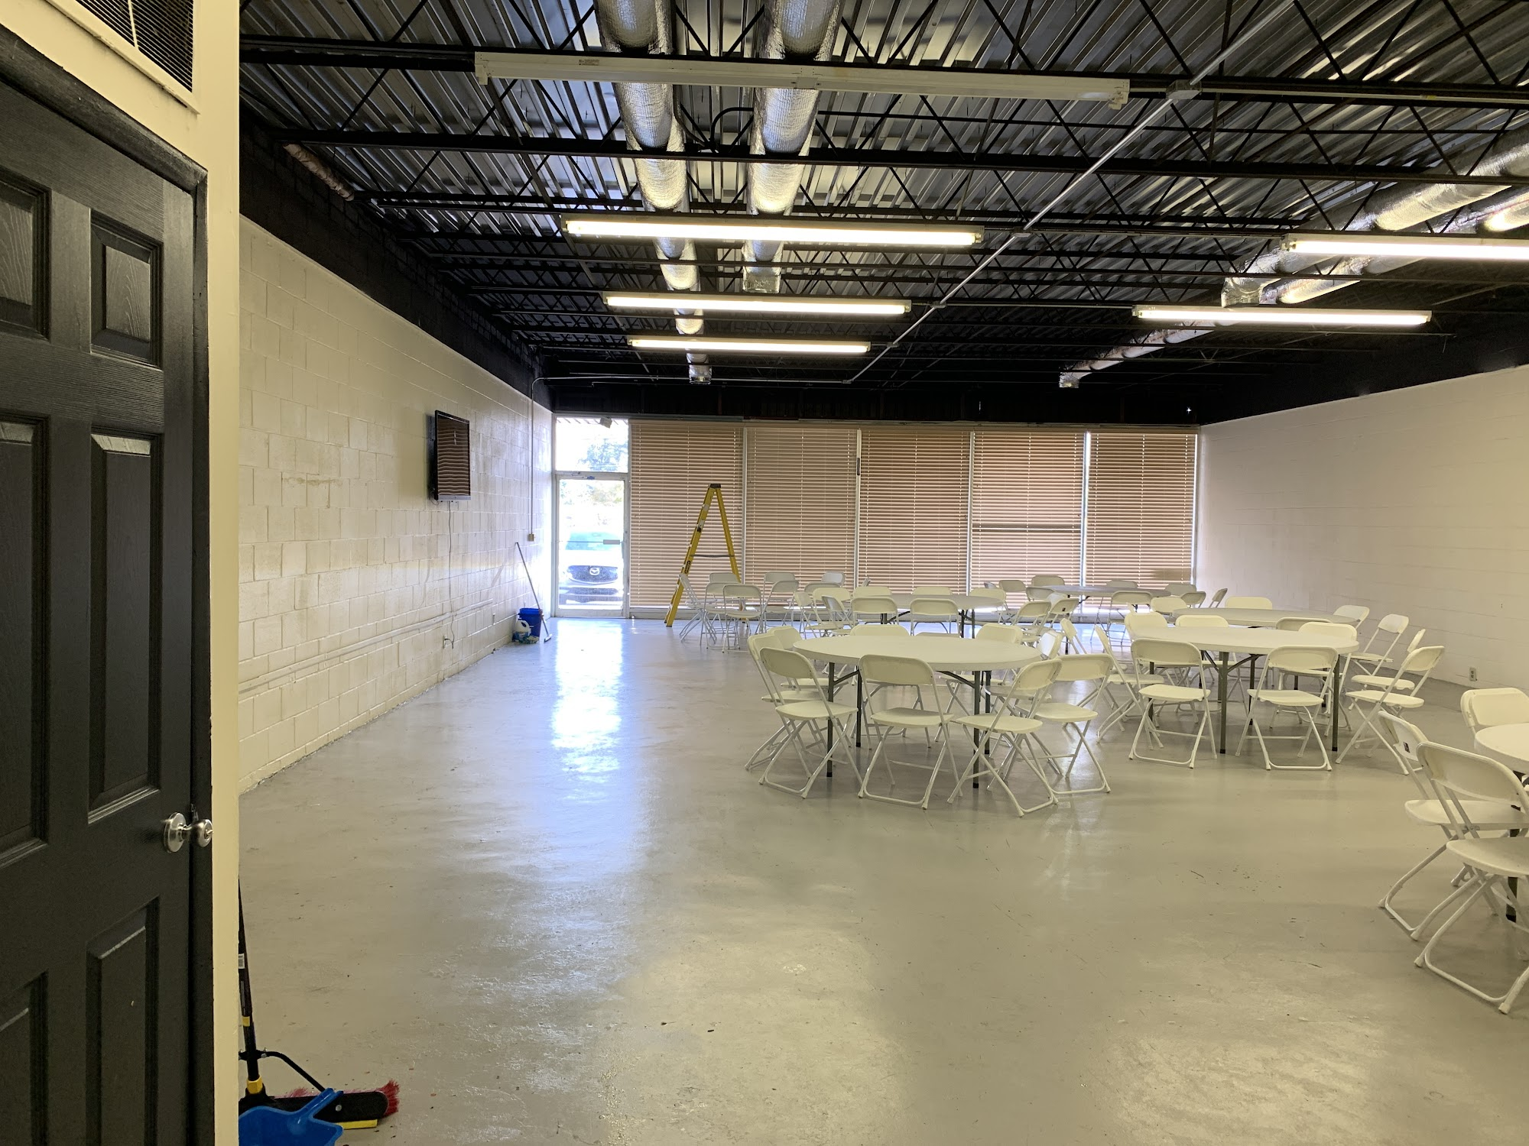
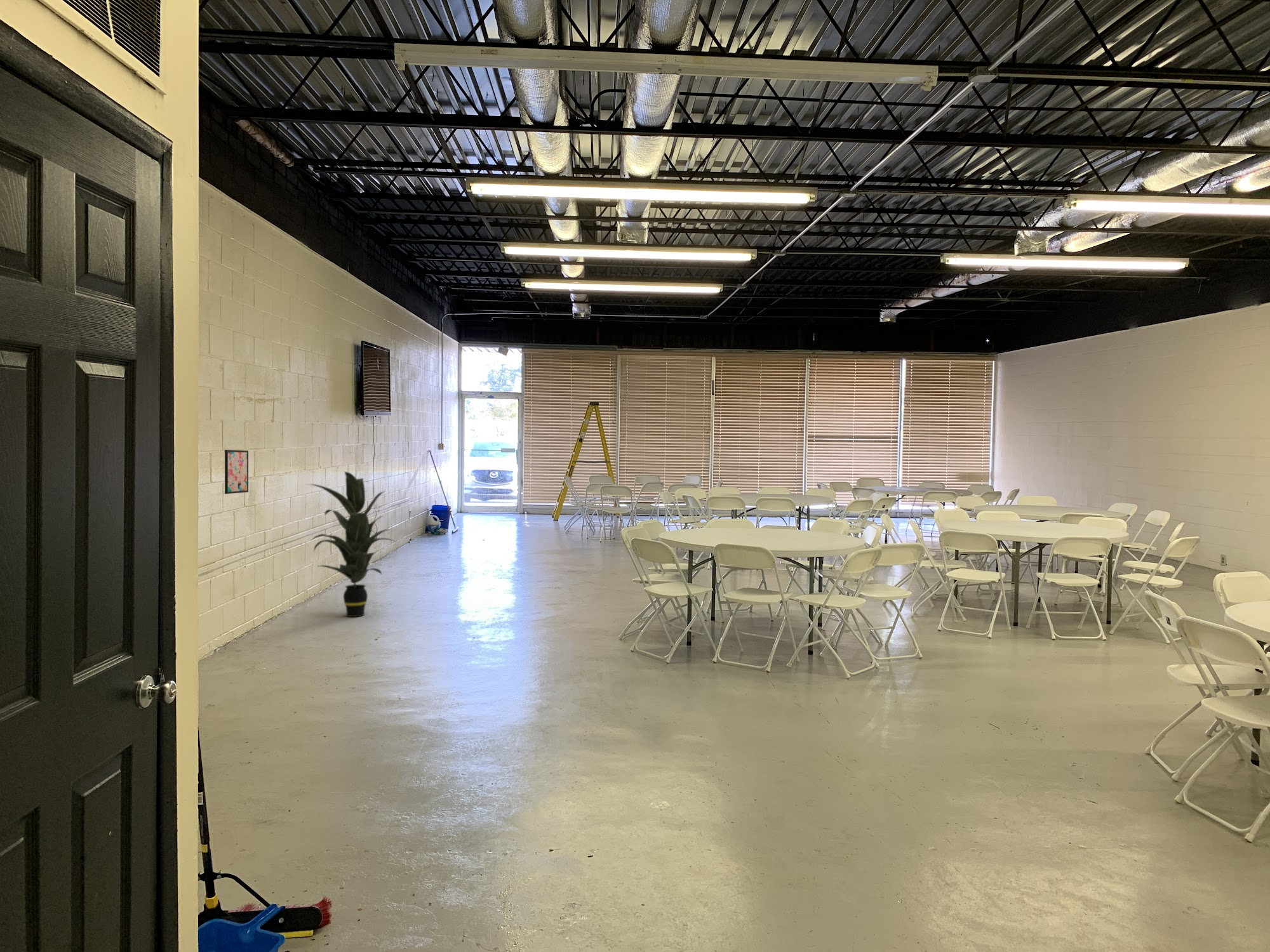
+ wall art (237, 472)
+ indoor plant (349, 543)
